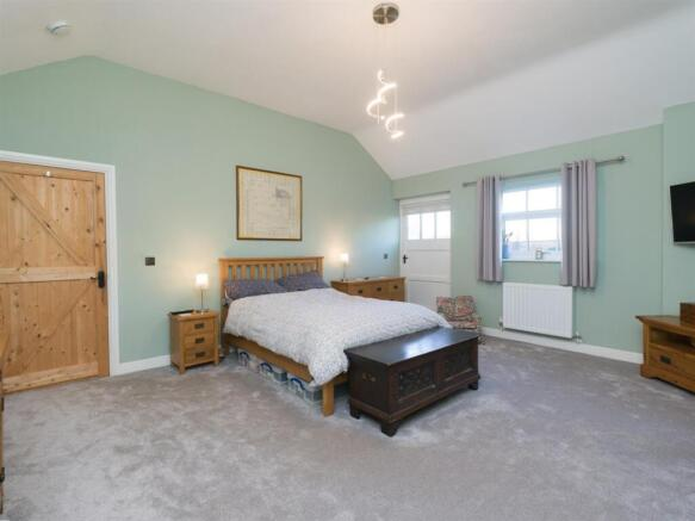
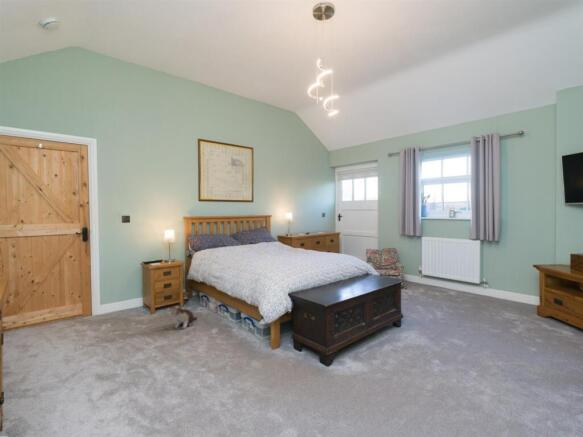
+ plush toy (185, 313)
